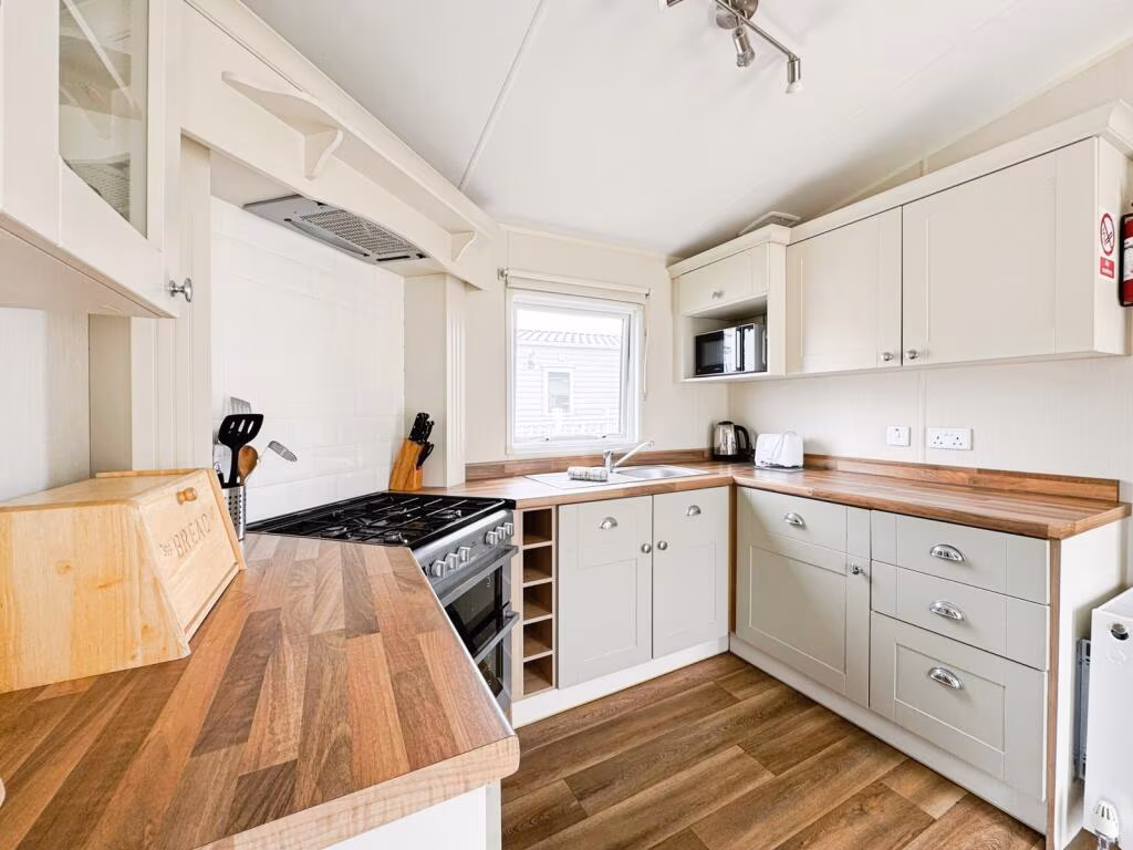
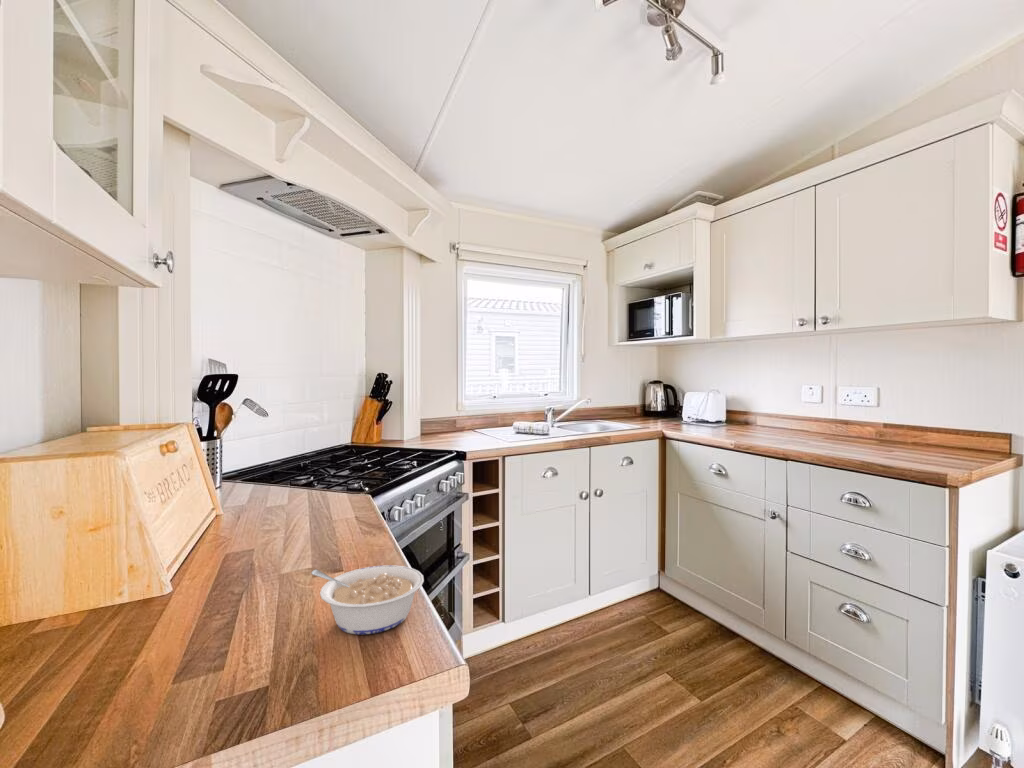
+ legume (369, 597)
